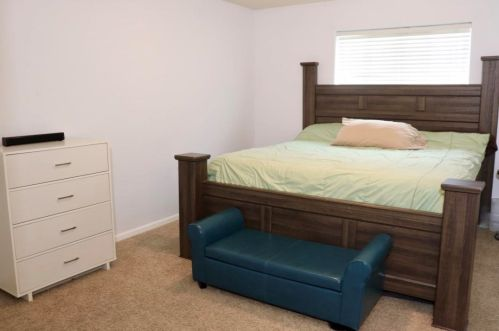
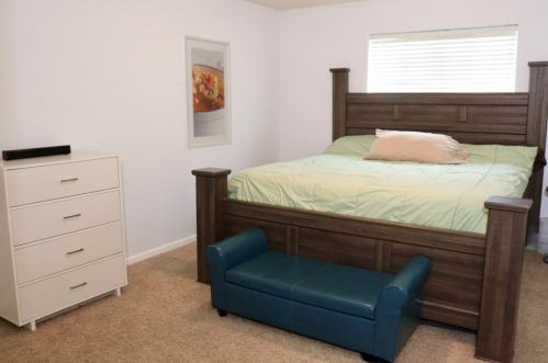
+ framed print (208, 93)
